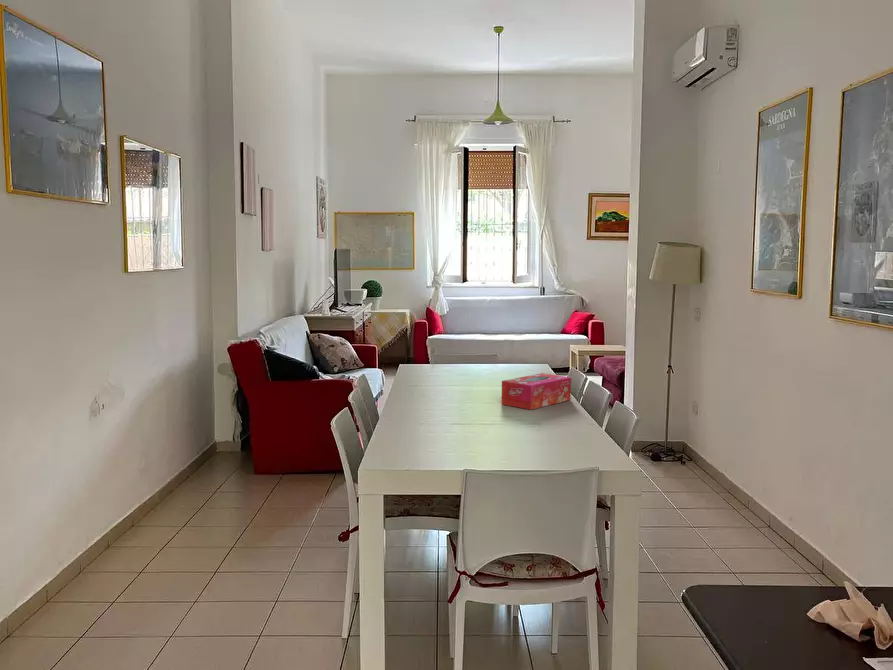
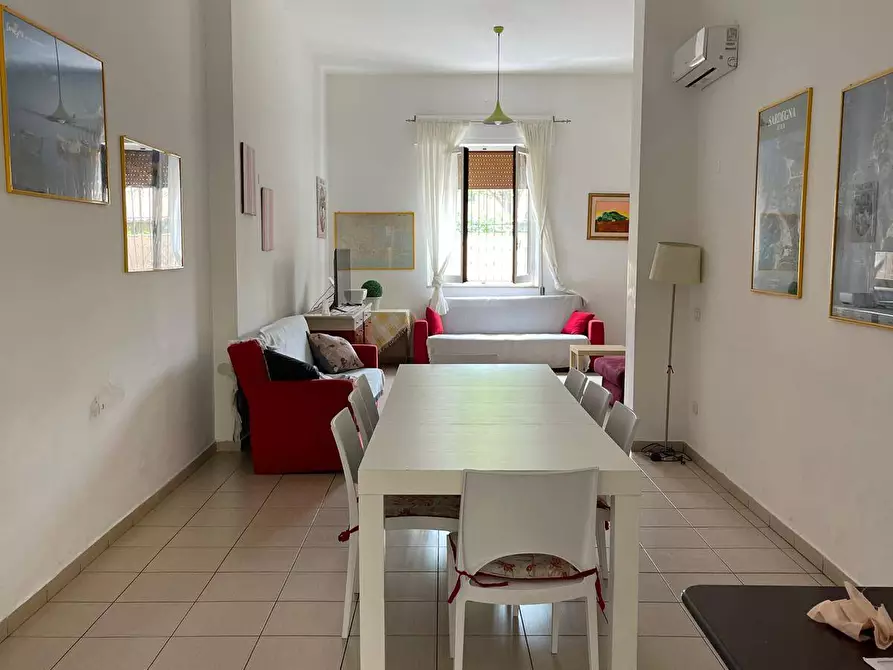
- tissue box (536, 390)
